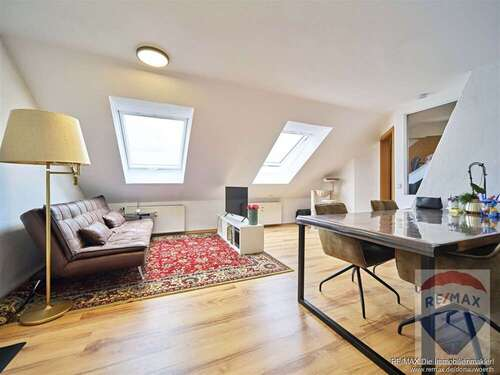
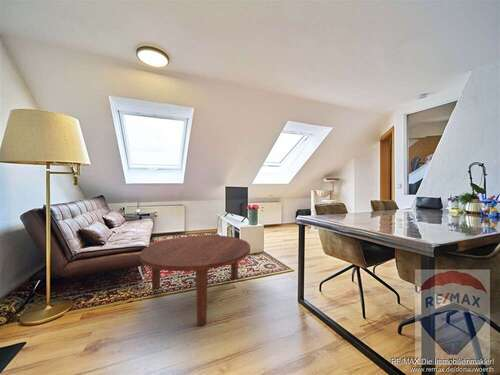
+ coffee table (198, 269)
